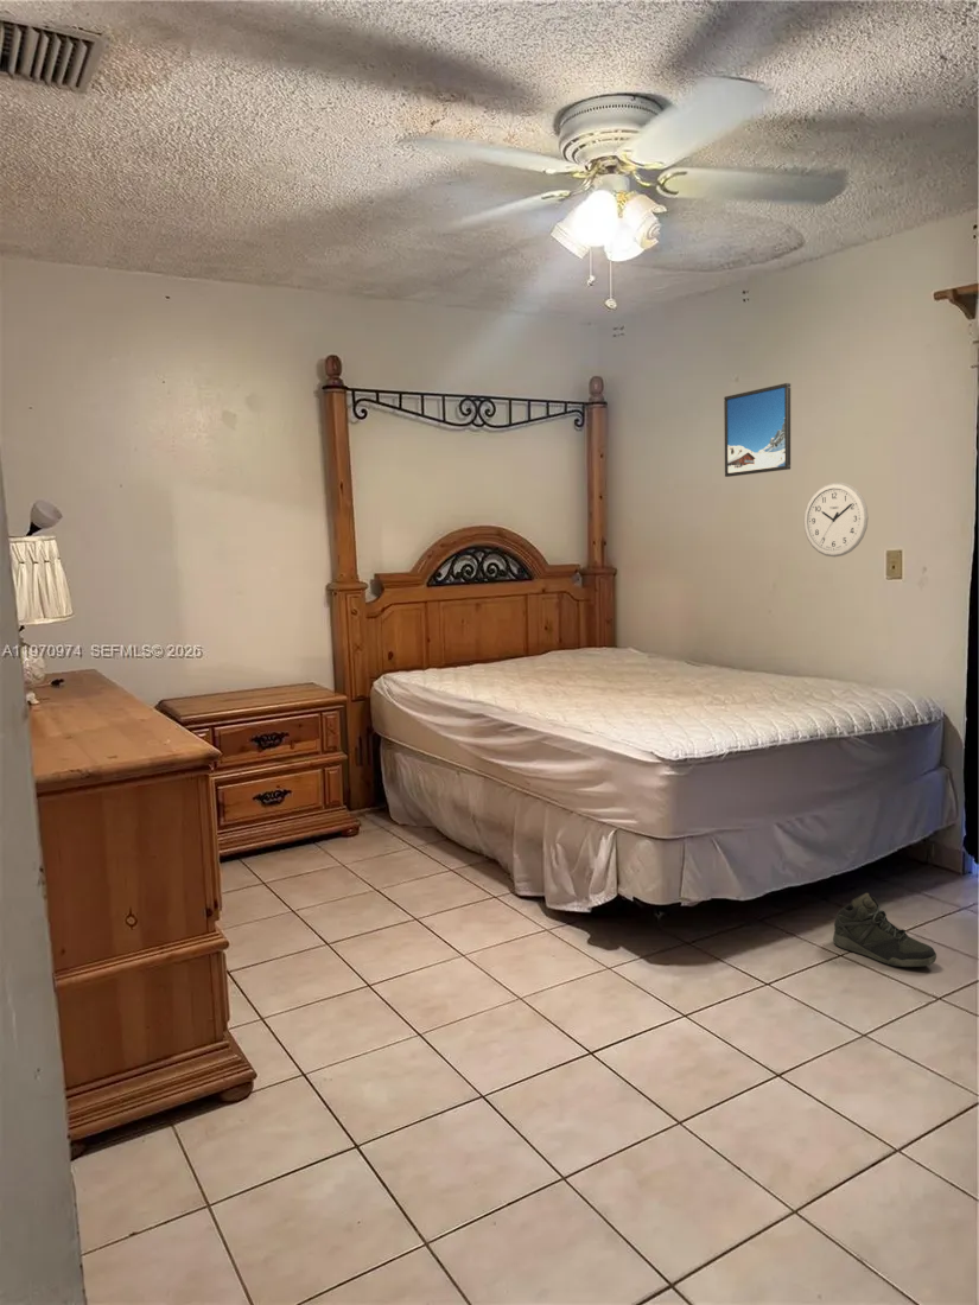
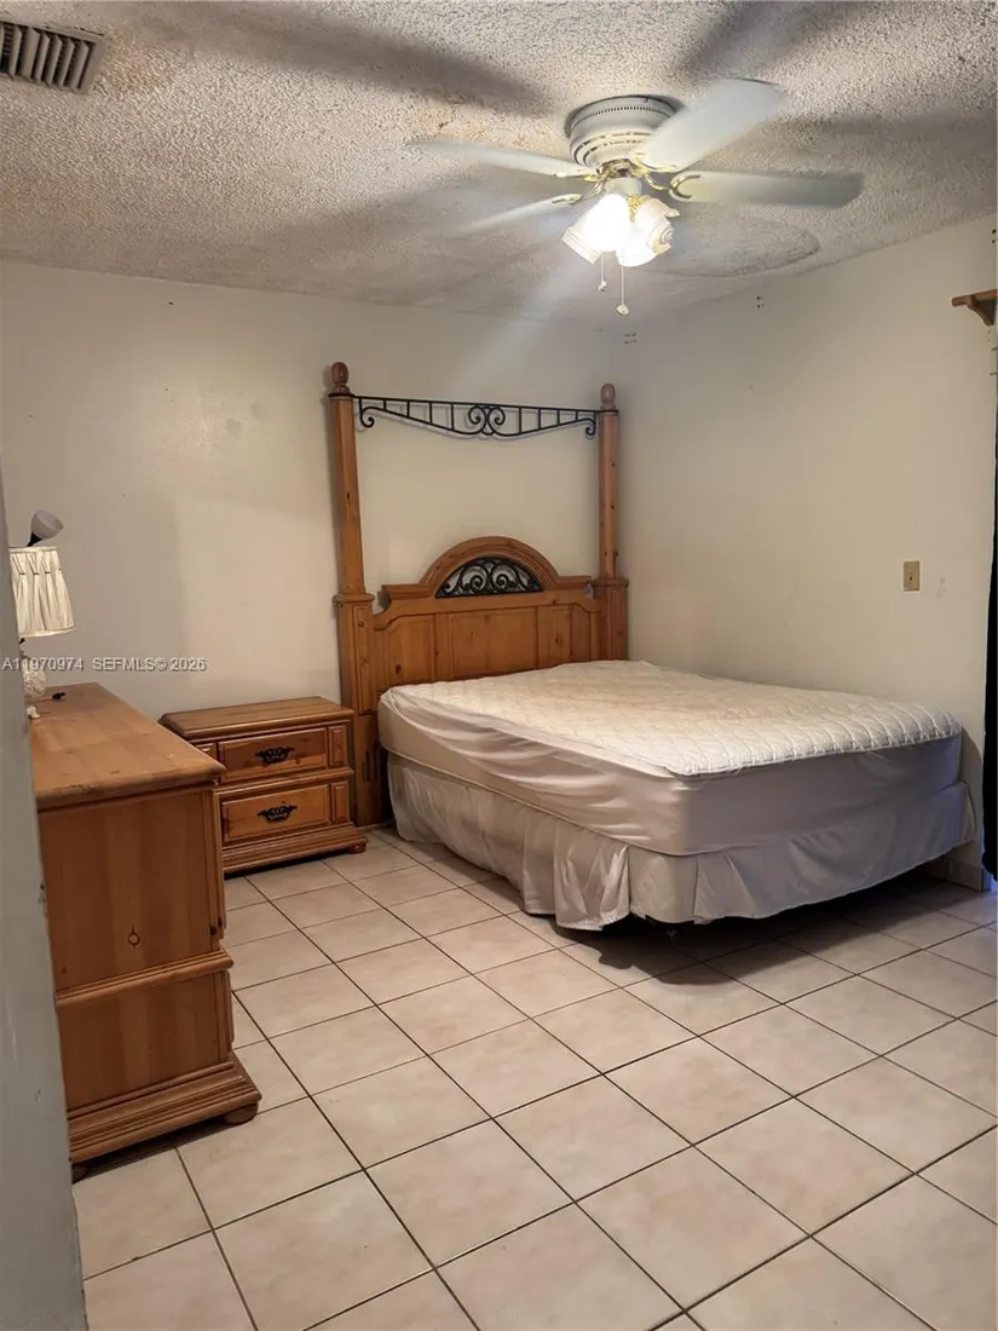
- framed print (756, 432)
- sneaker (882, 928)
- wall clock (833, 520)
